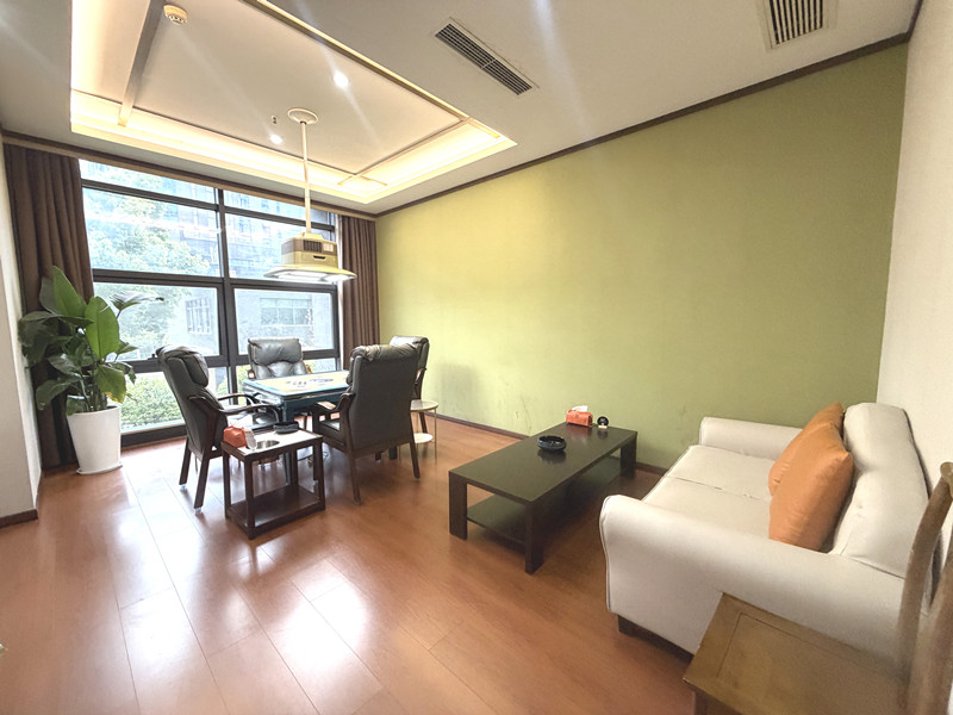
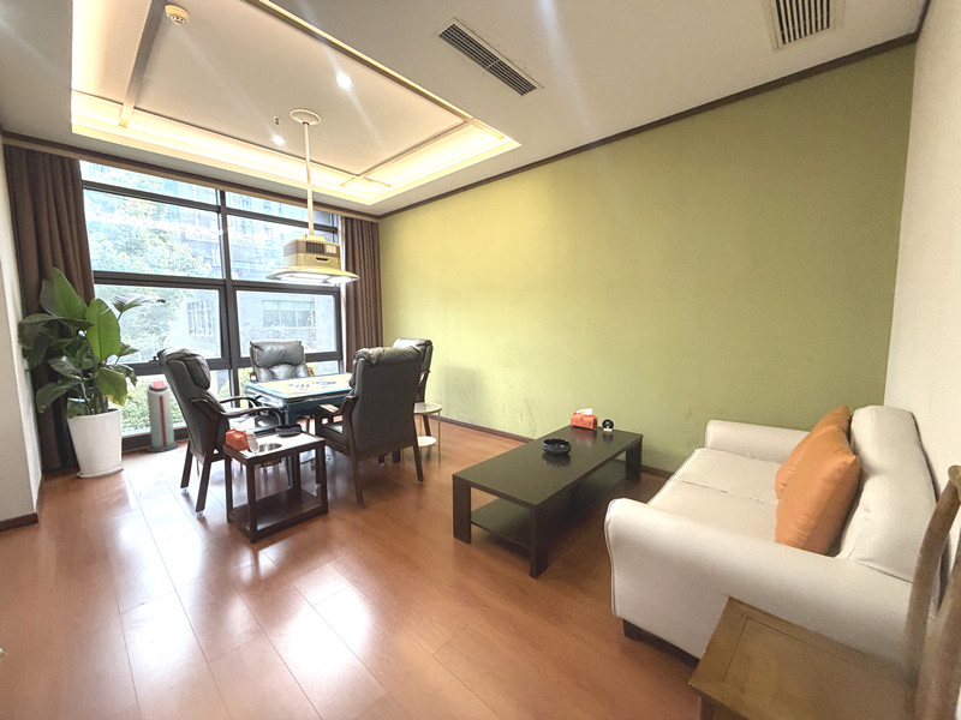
+ air purifier (160, 414)
